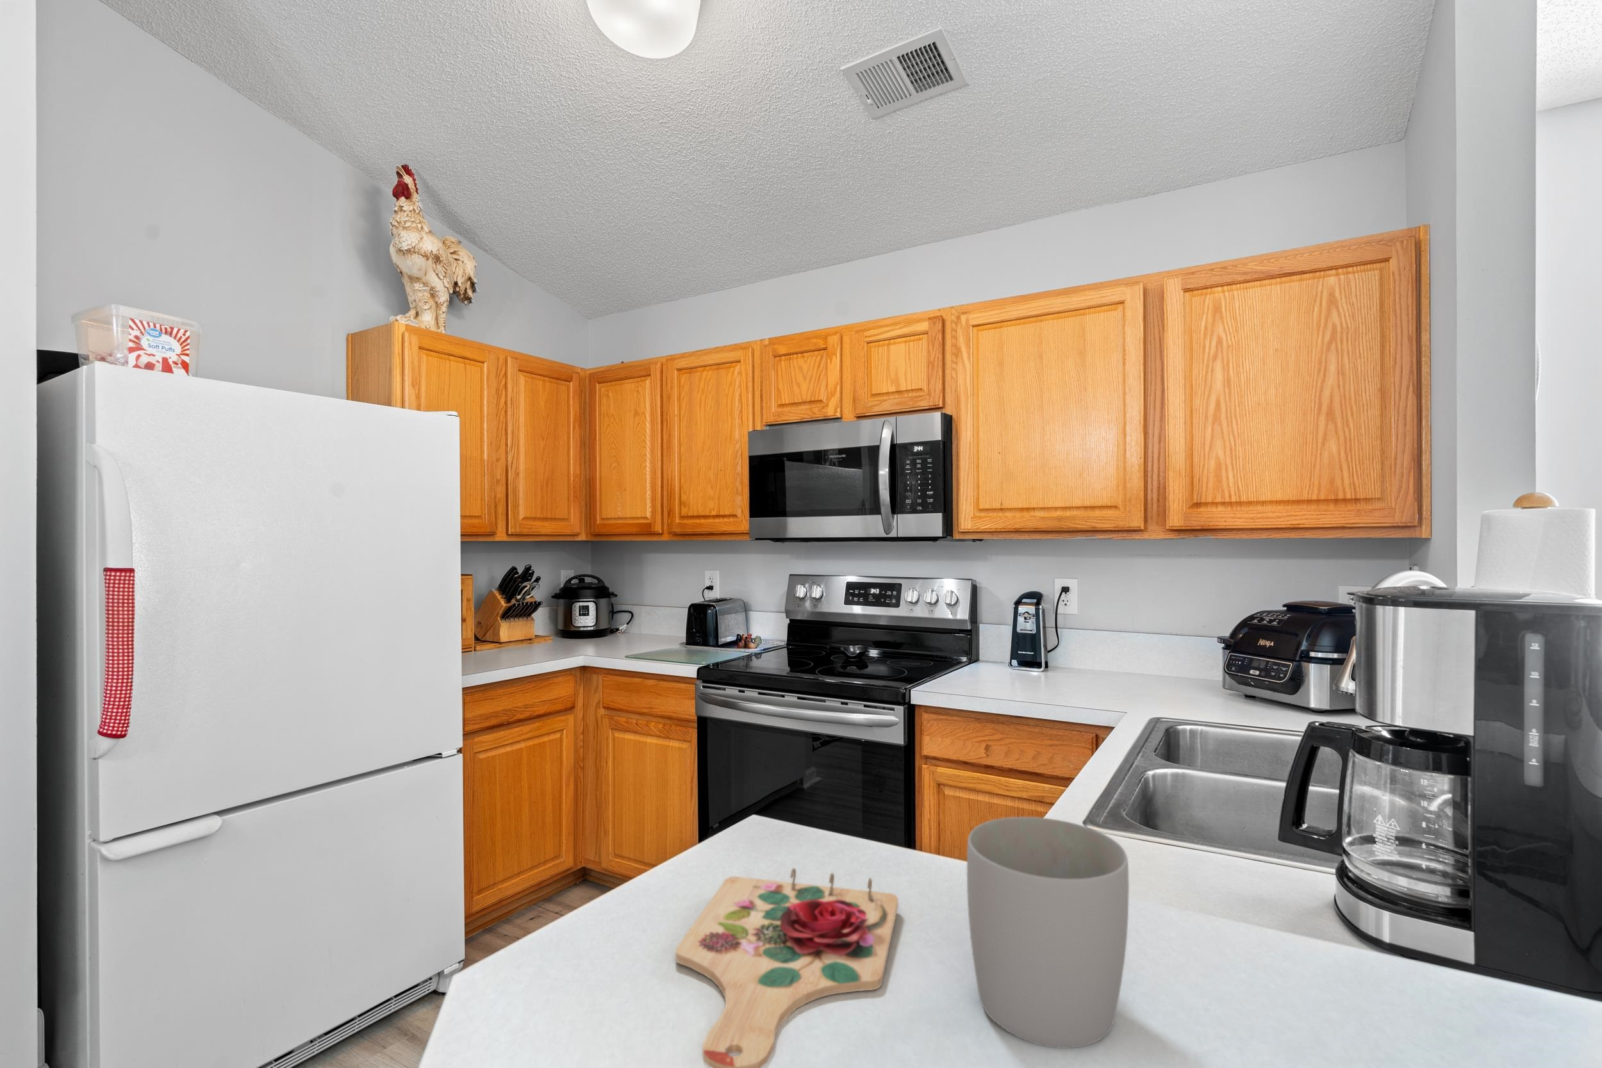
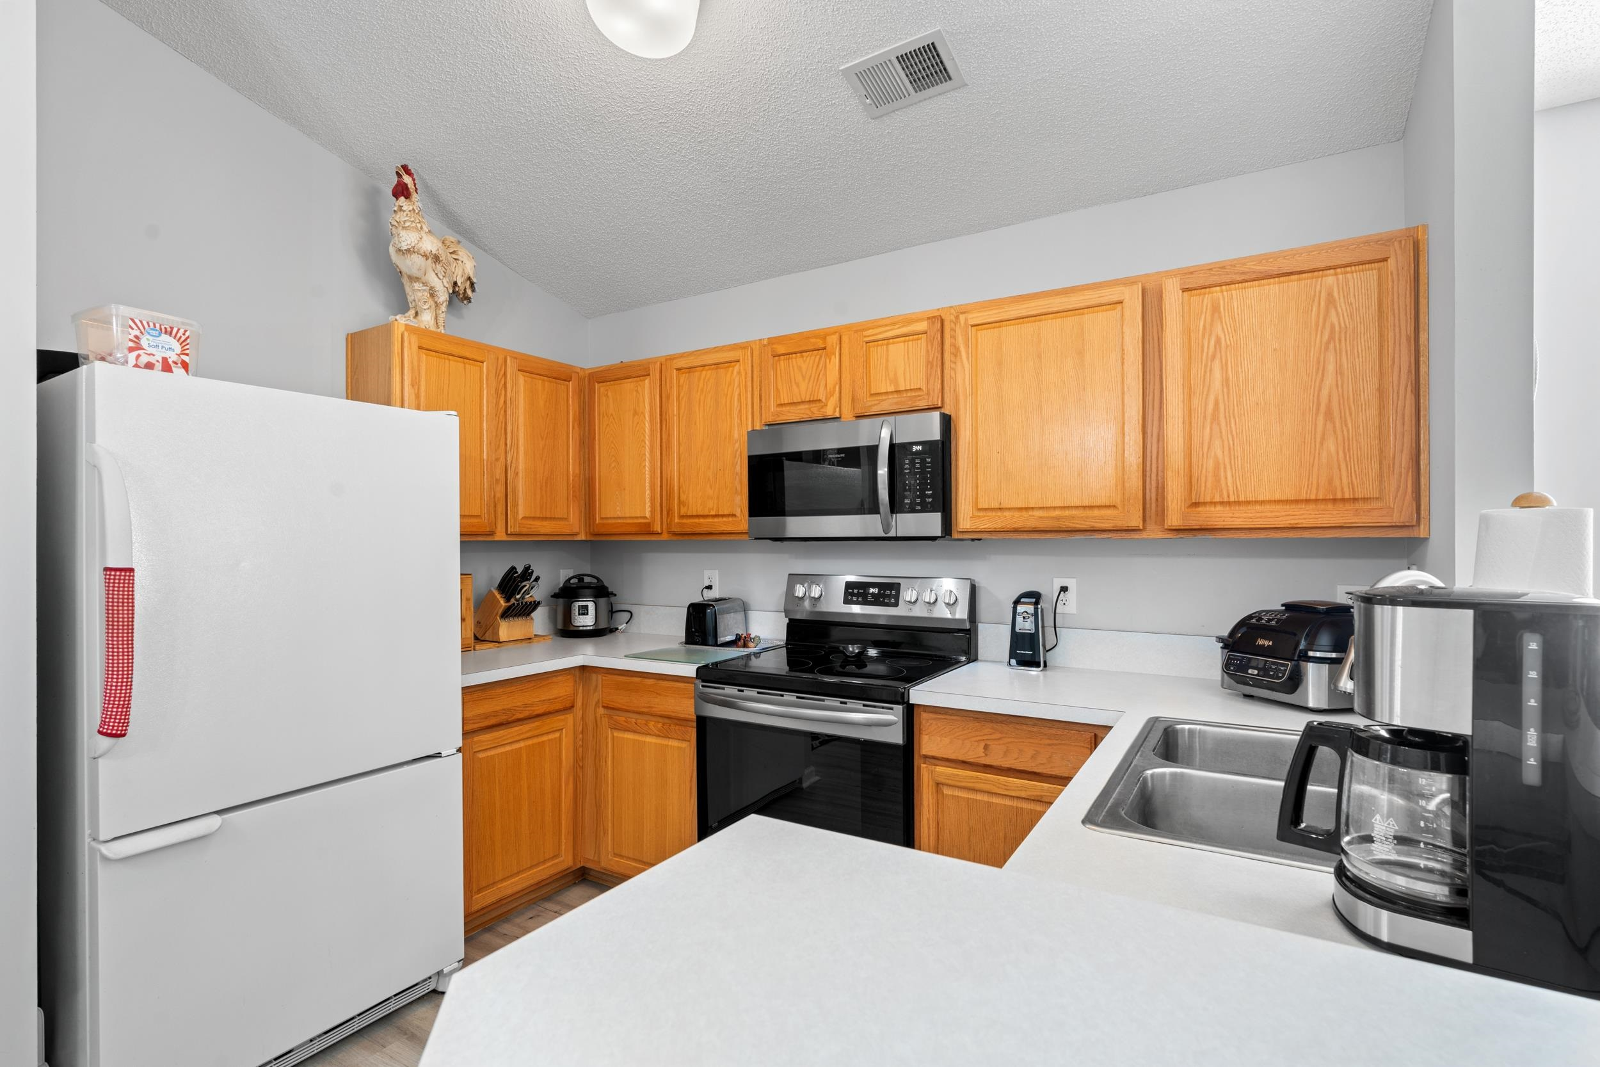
- mug (1042, 911)
- cutting board (777, 948)
